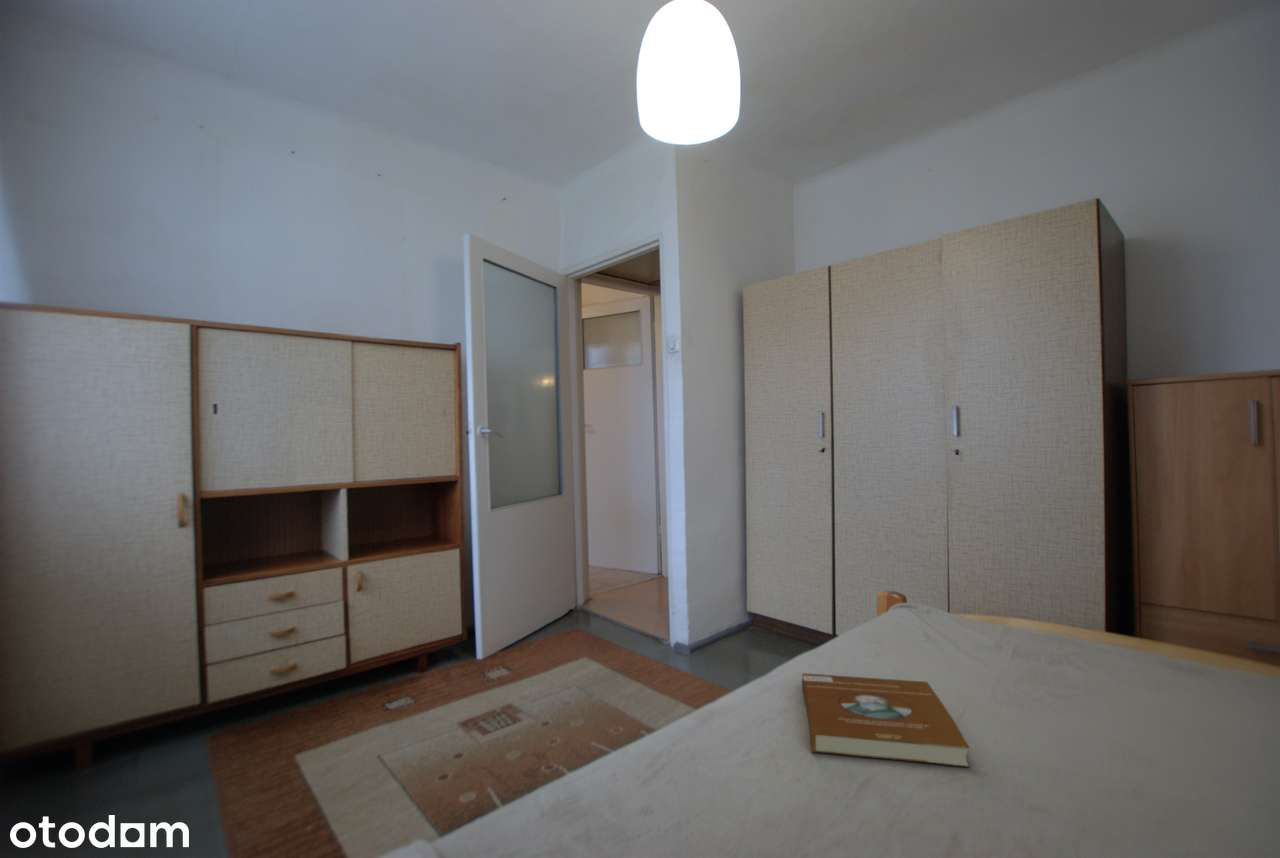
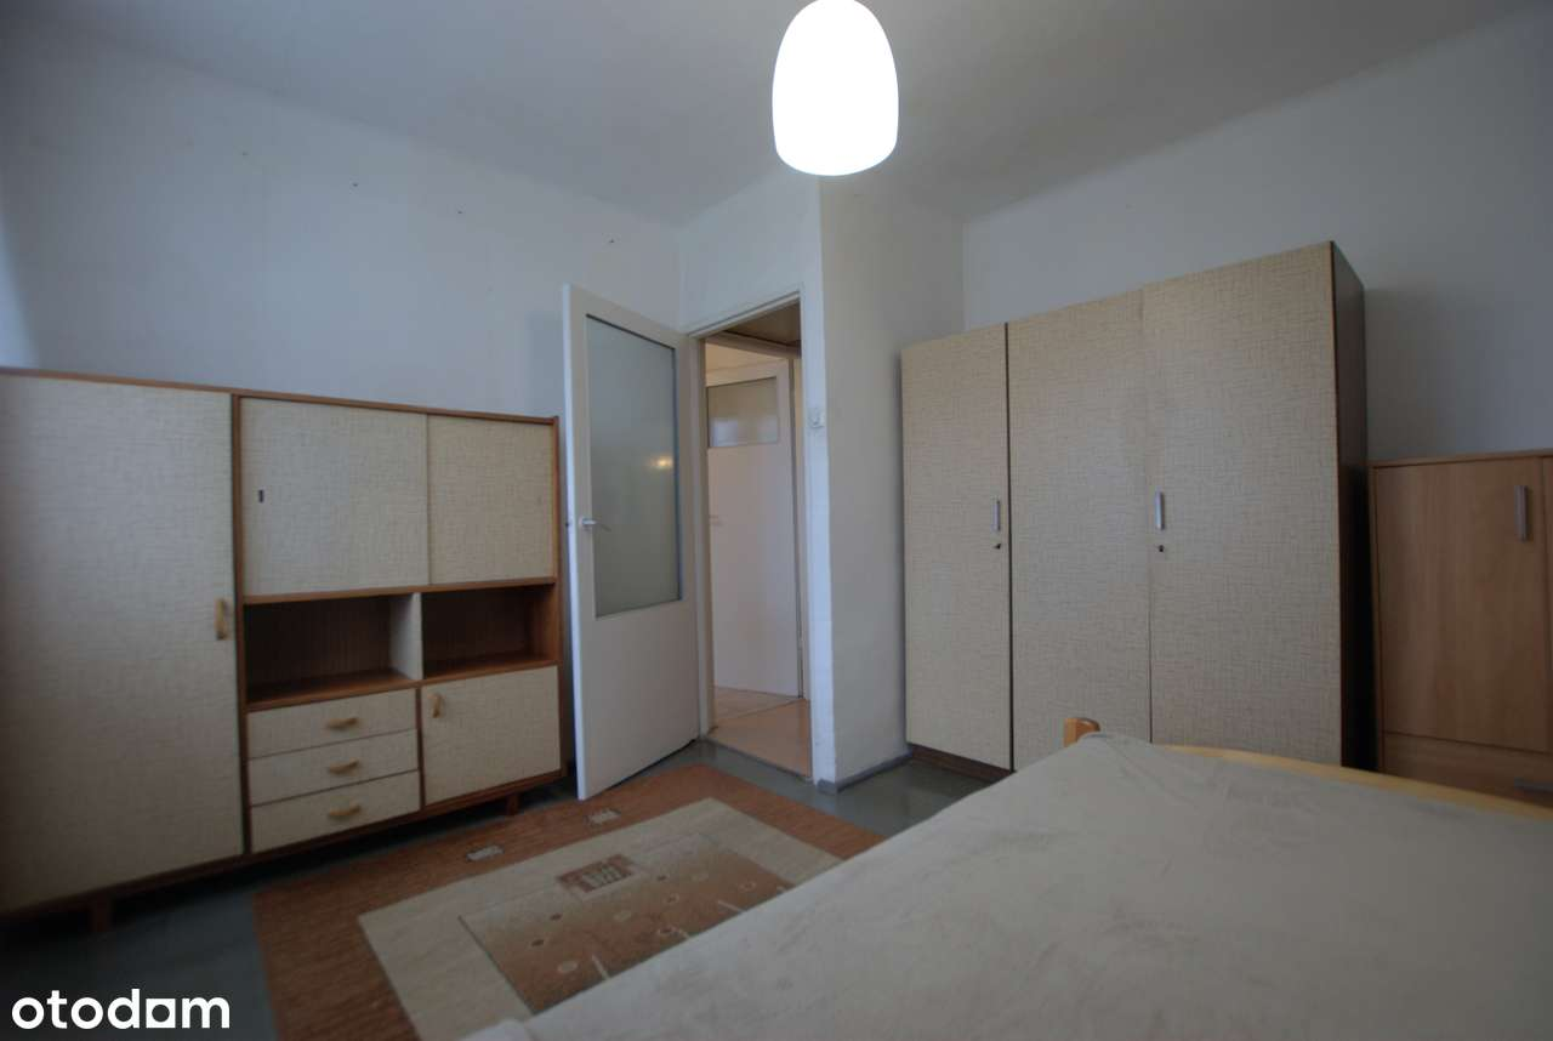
- book (874, 713)
